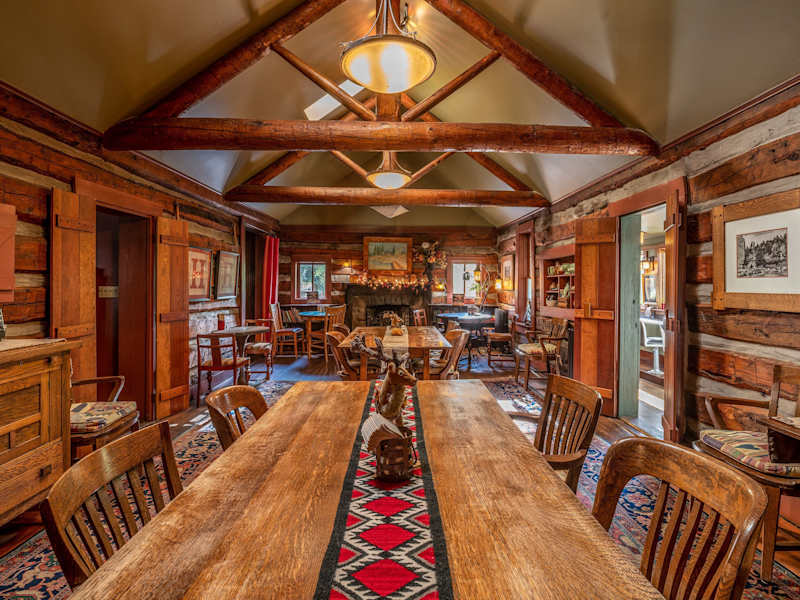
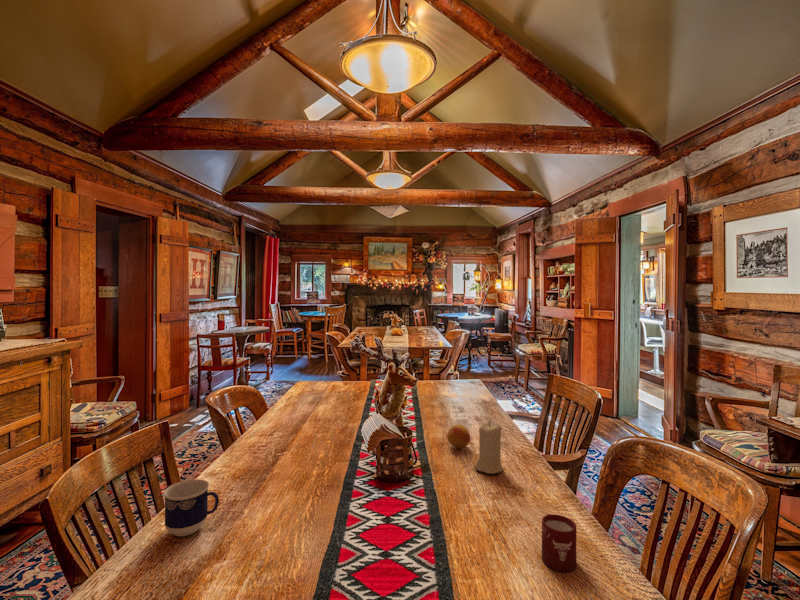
+ cup (555, 537)
+ candle (489, 445)
+ cup (192, 509)
+ fruit (458, 436)
